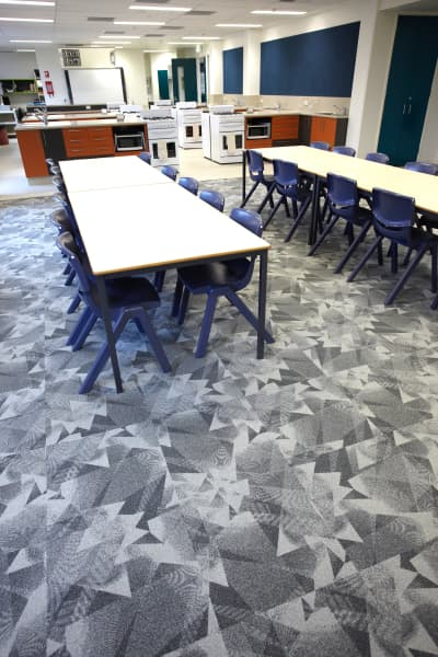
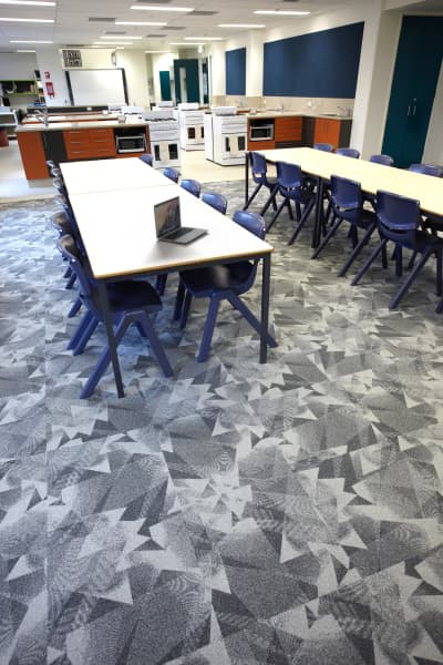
+ laptop (179, 218)
